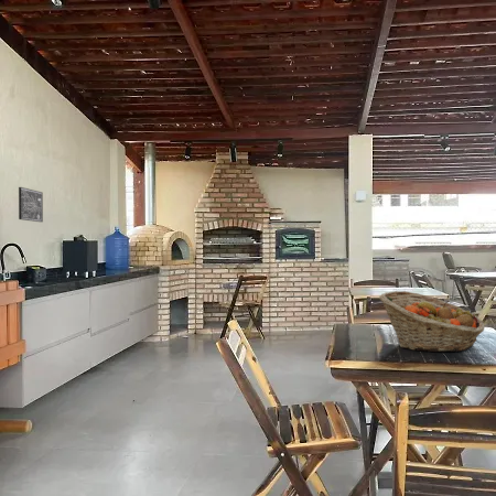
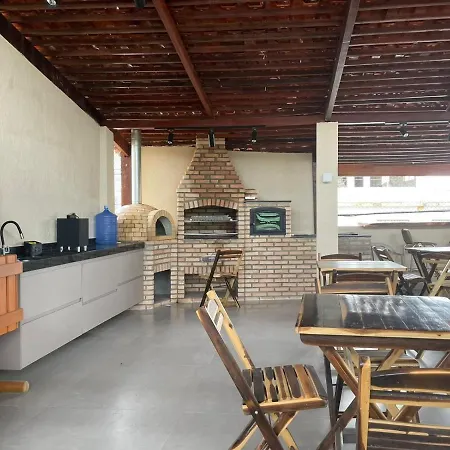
- fruit basket (431, 319)
- wall art (31, 205)
